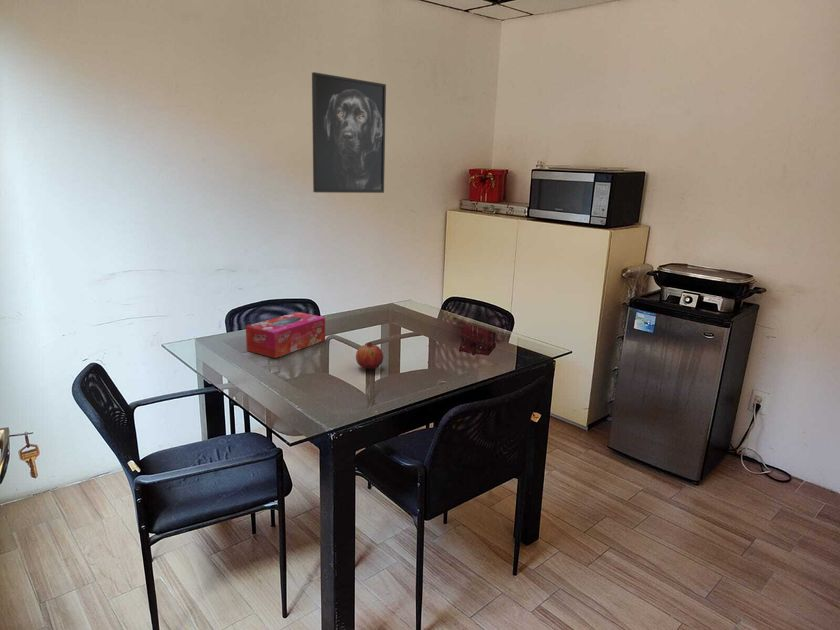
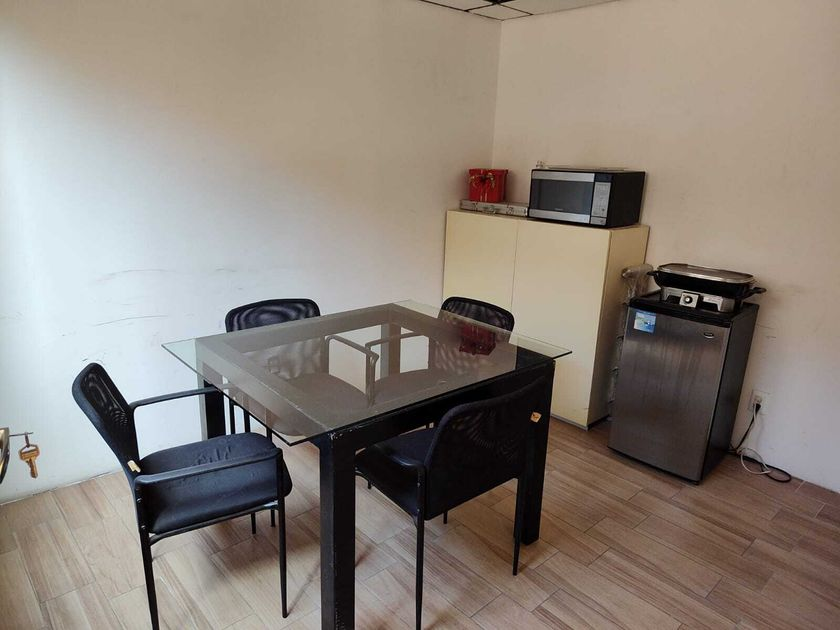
- tissue box (287, 333)
- fruit (369, 355)
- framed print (350, 136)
